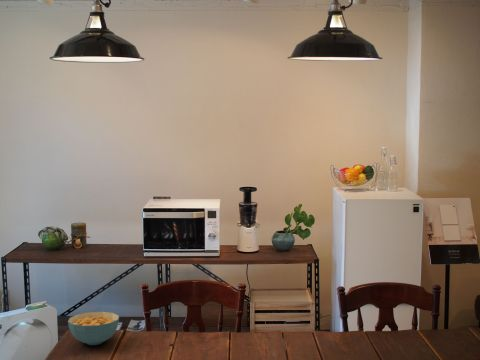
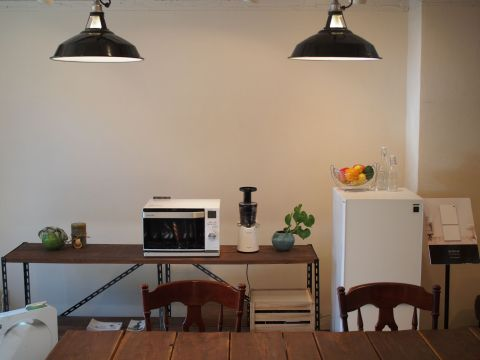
- cereal bowl (94, 330)
